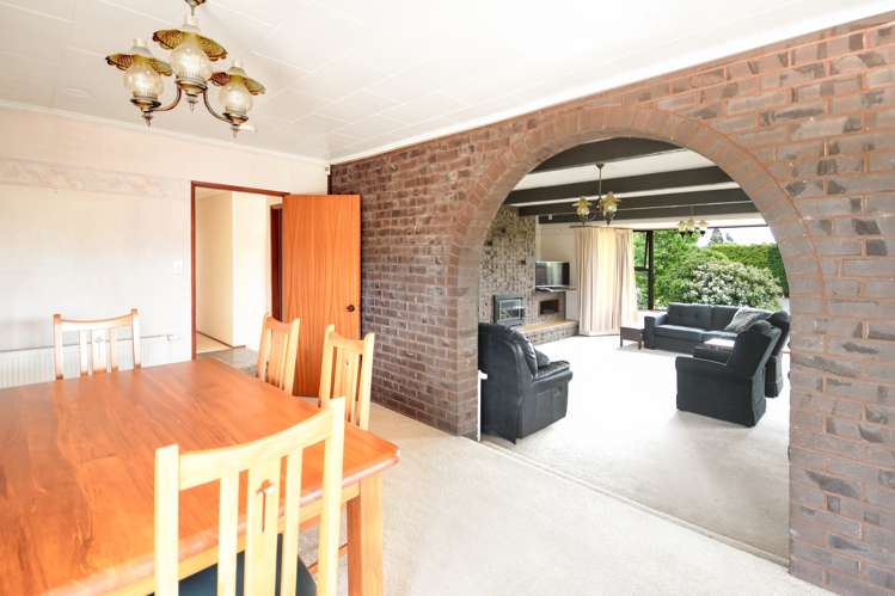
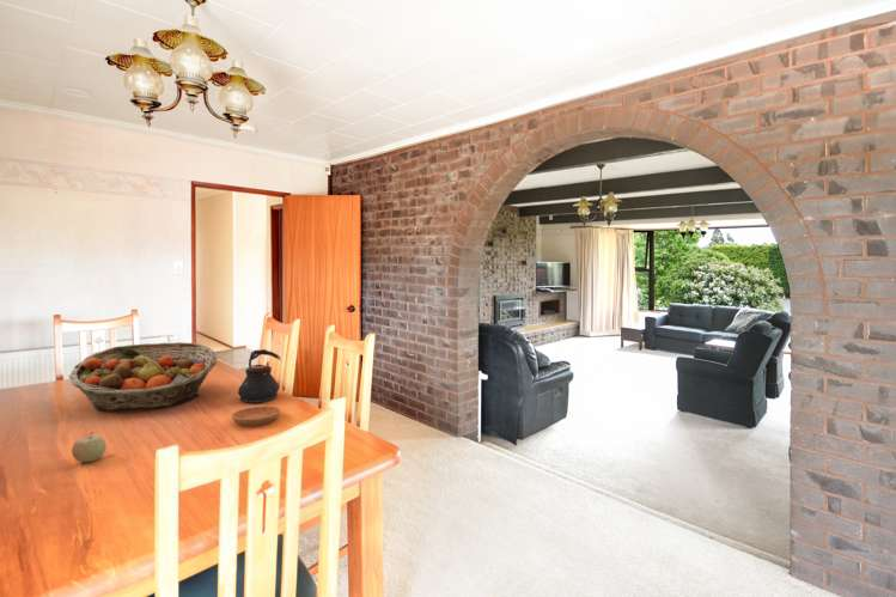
+ saucer (256, 415)
+ fruit (89, 446)
+ teapot (258, 373)
+ fruit basket (148, 373)
